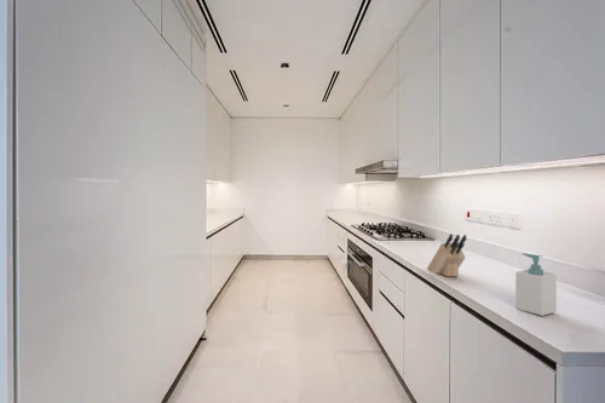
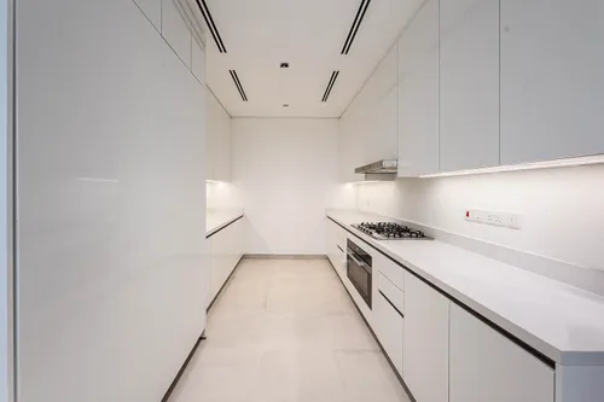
- soap bottle (535, 282)
- knife block (446, 253)
